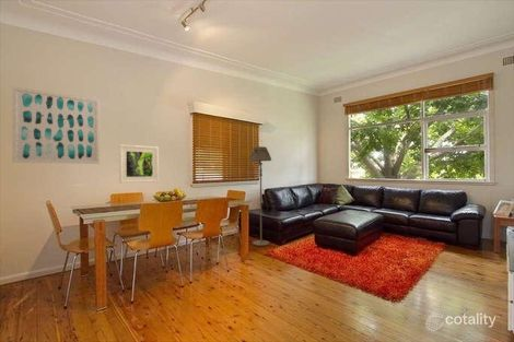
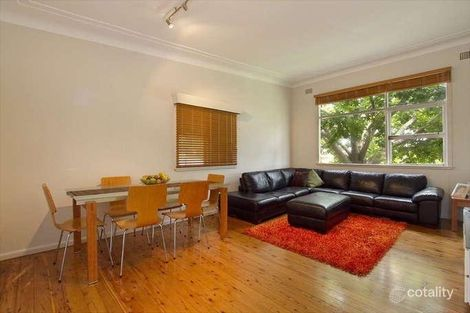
- wall art (59, 128)
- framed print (139, 164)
- floor lamp (260, 194)
